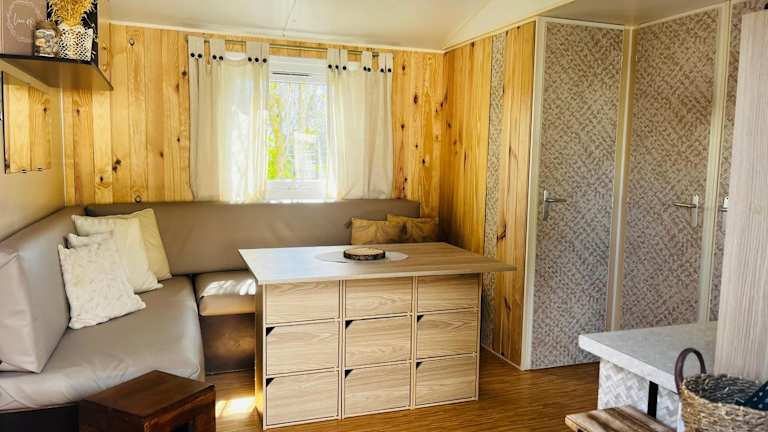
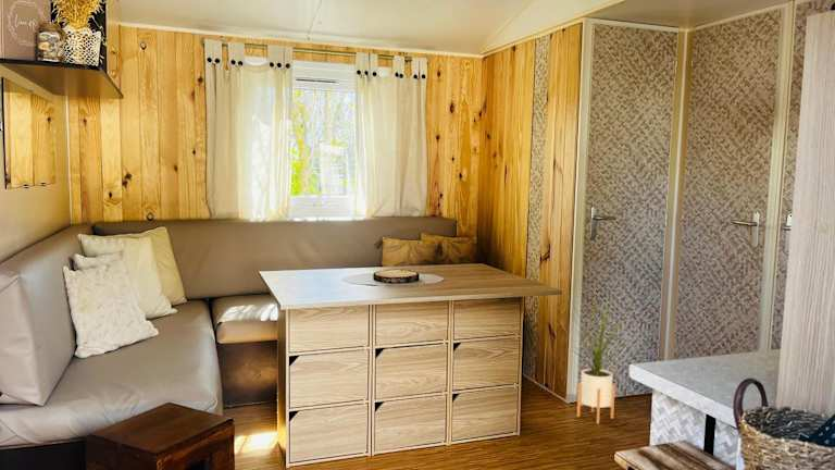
+ house plant (596, 359)
